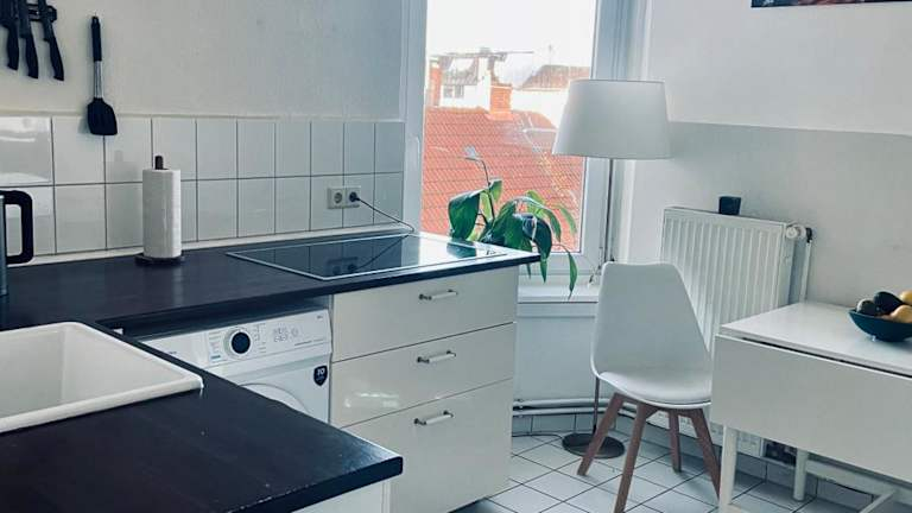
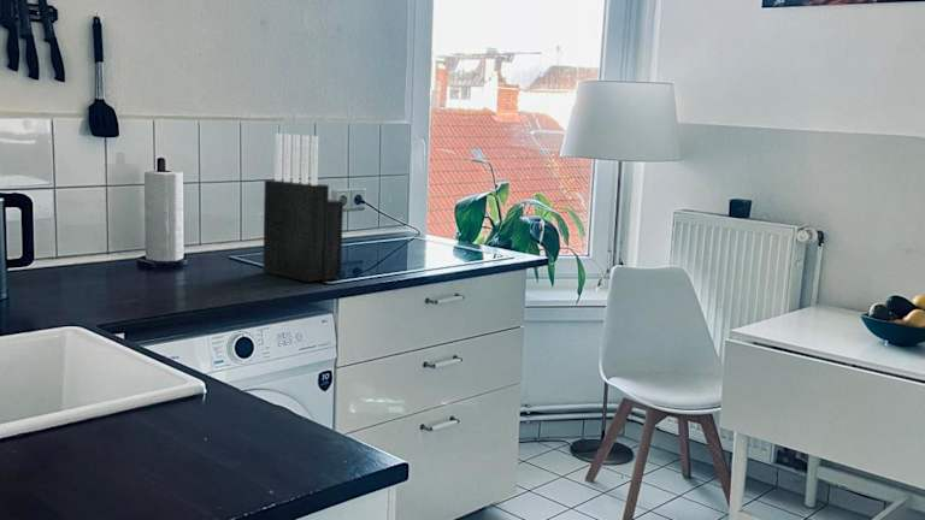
+ knife block (306, 205)
